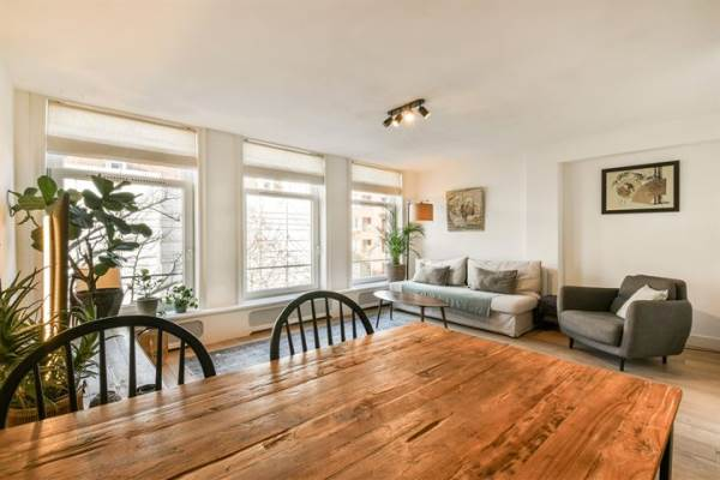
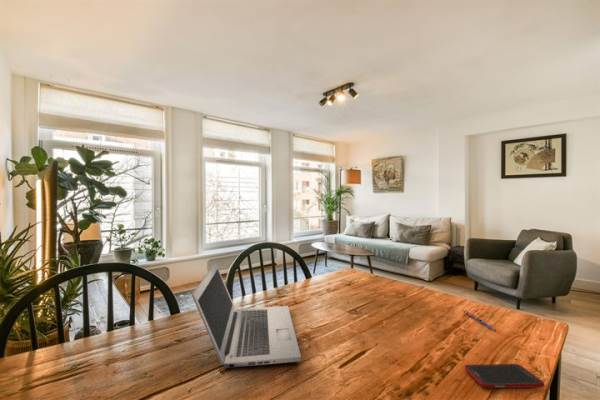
+ cell phone (502, 375)
+ laptop (250, 308)
+ pen (478, 319)
